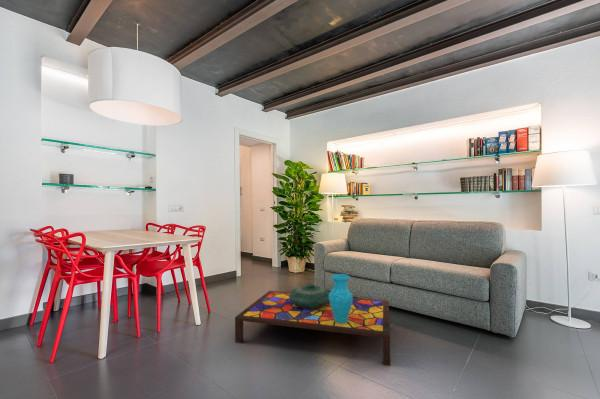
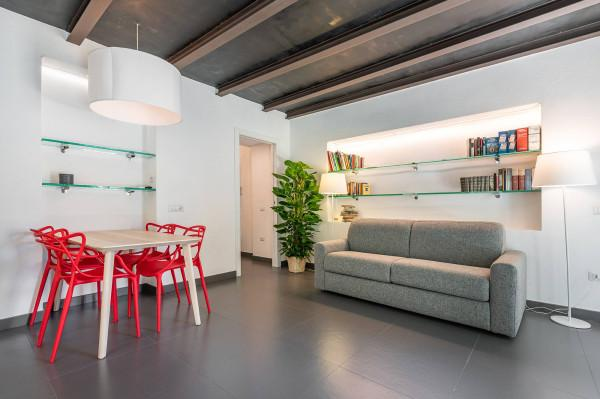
- vase (340, 298)
- decorative bowl (310, 294)
- coffee table (317, 320)
